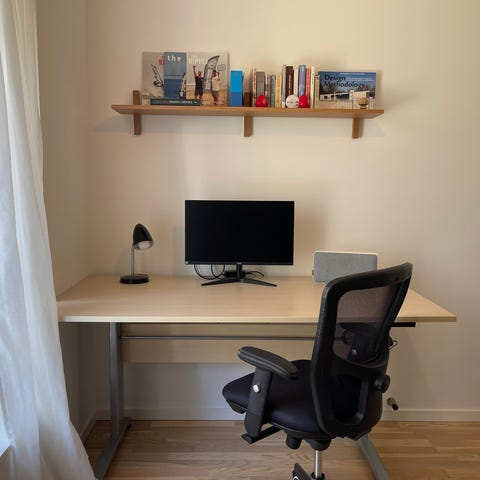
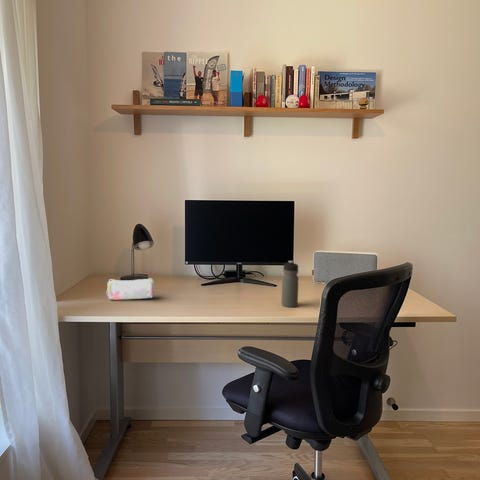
+ water bottle (290, 283)
+ pencil case (131, 288)
